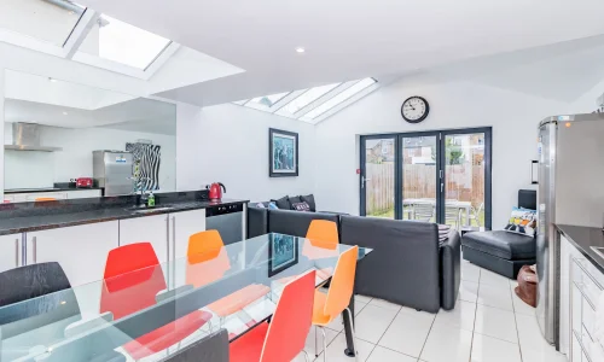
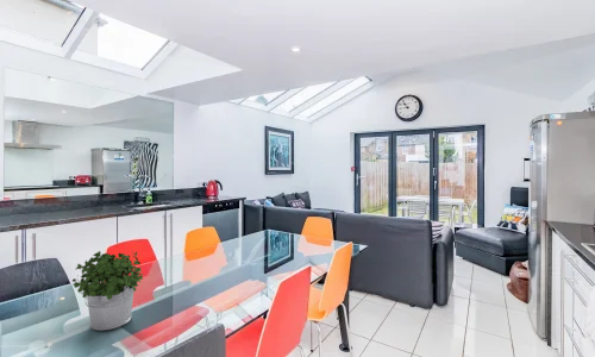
+ potted plant (109, 287)
